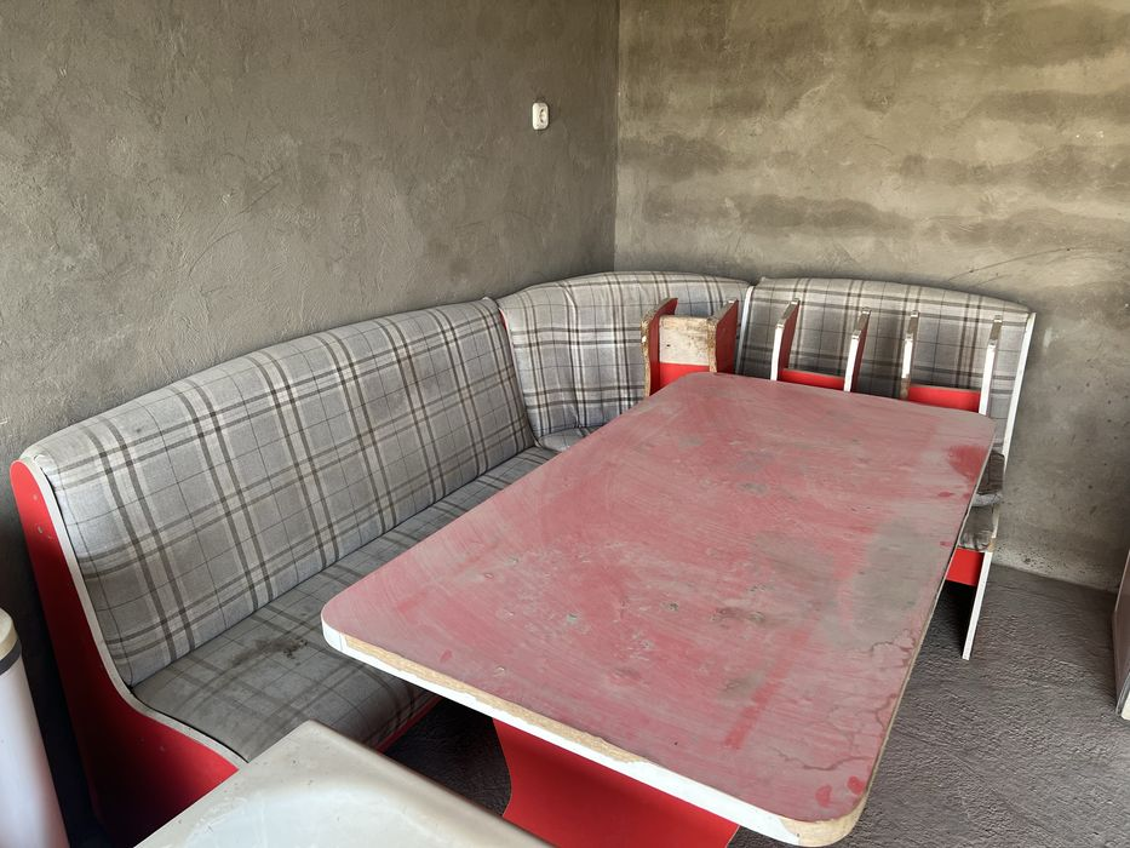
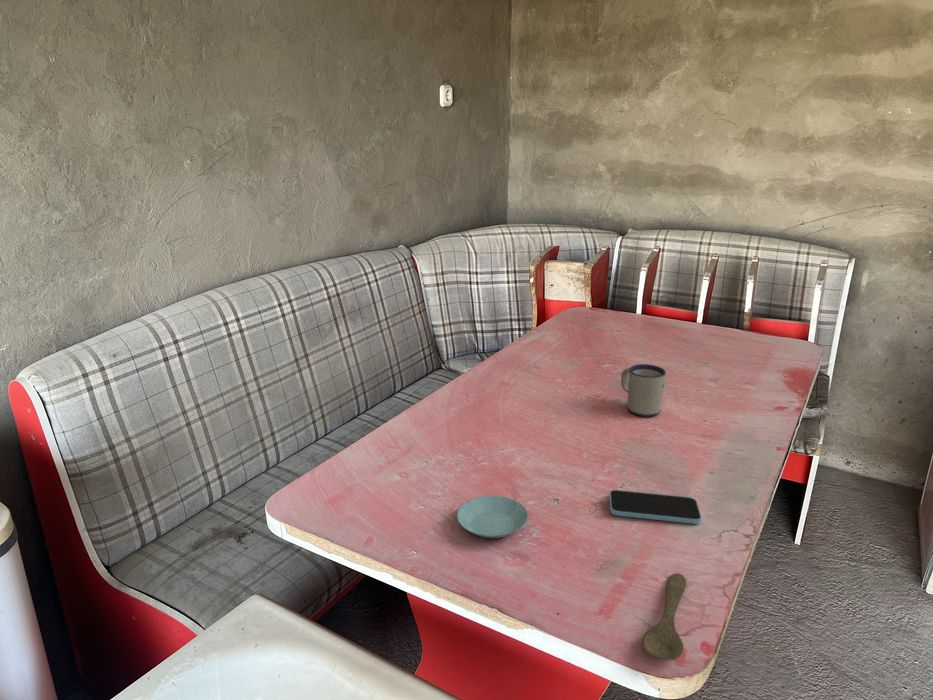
+ mug (641, 388)
+ smartphone (653, 506)
+ spoon (670, 612)
+ saucer (492, 520)
